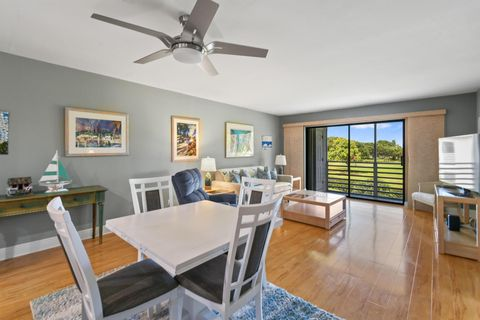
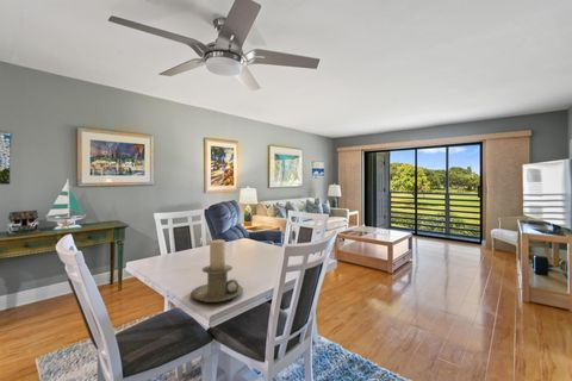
+ candle holder (217, 267)
